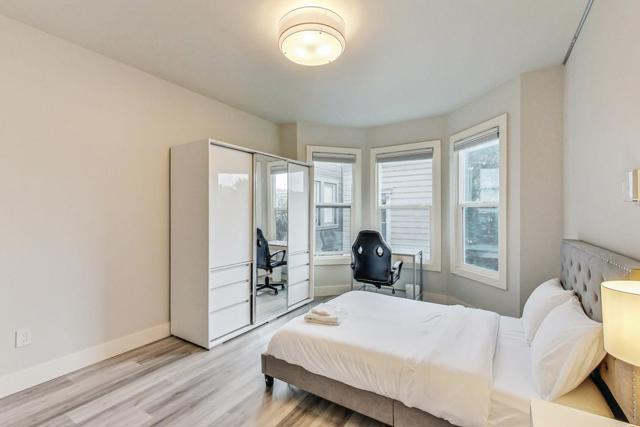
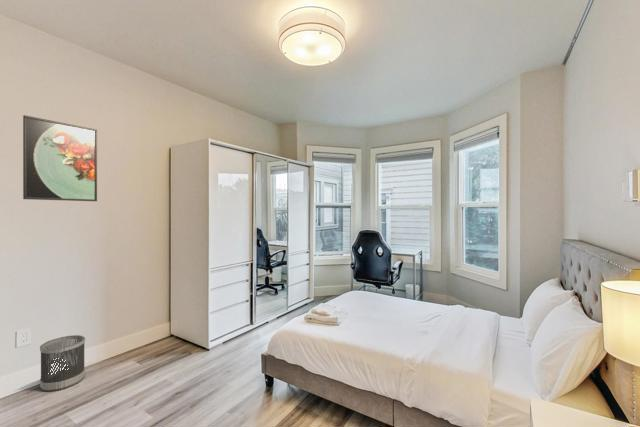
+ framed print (63, 161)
+ wastebasket (63, 361)
